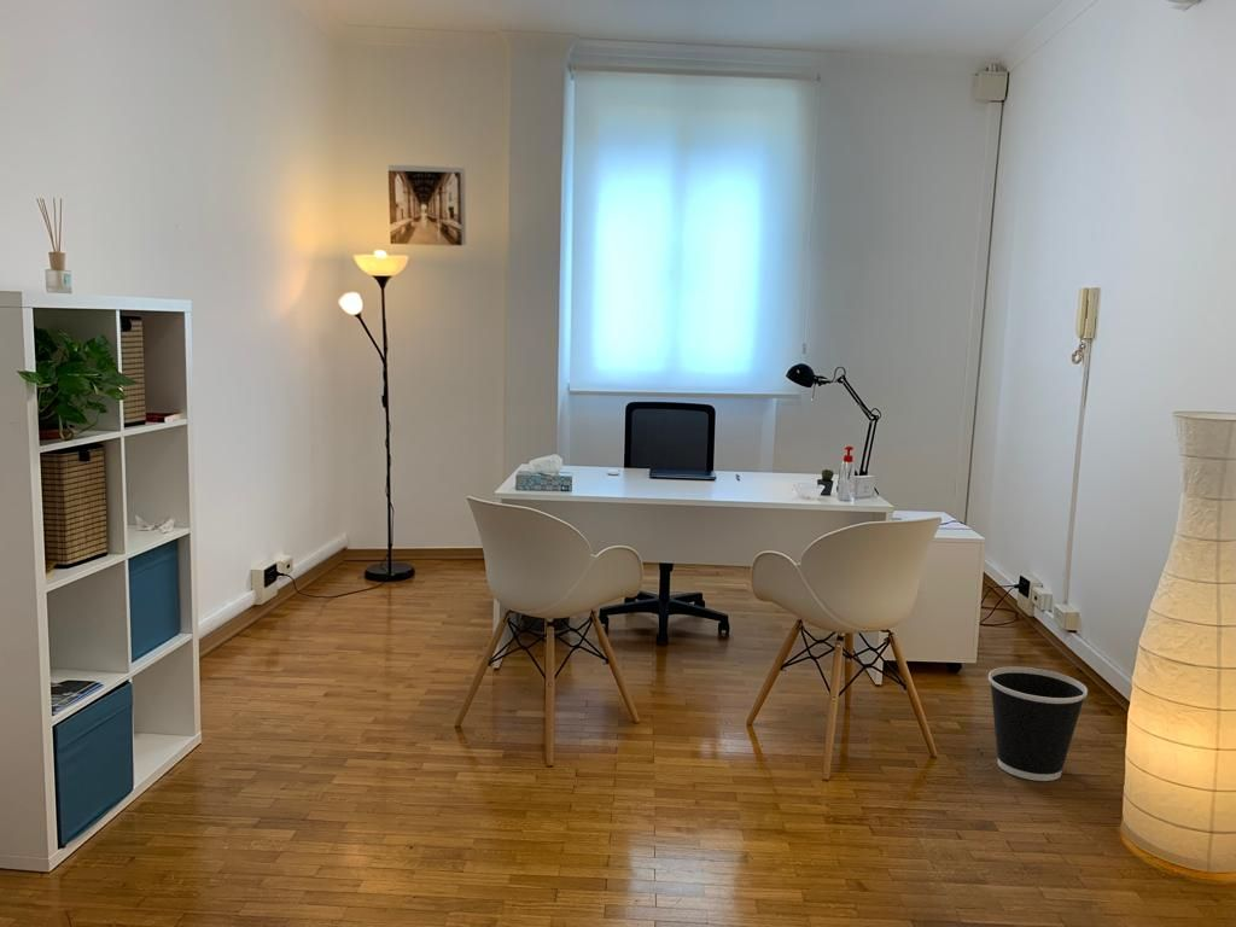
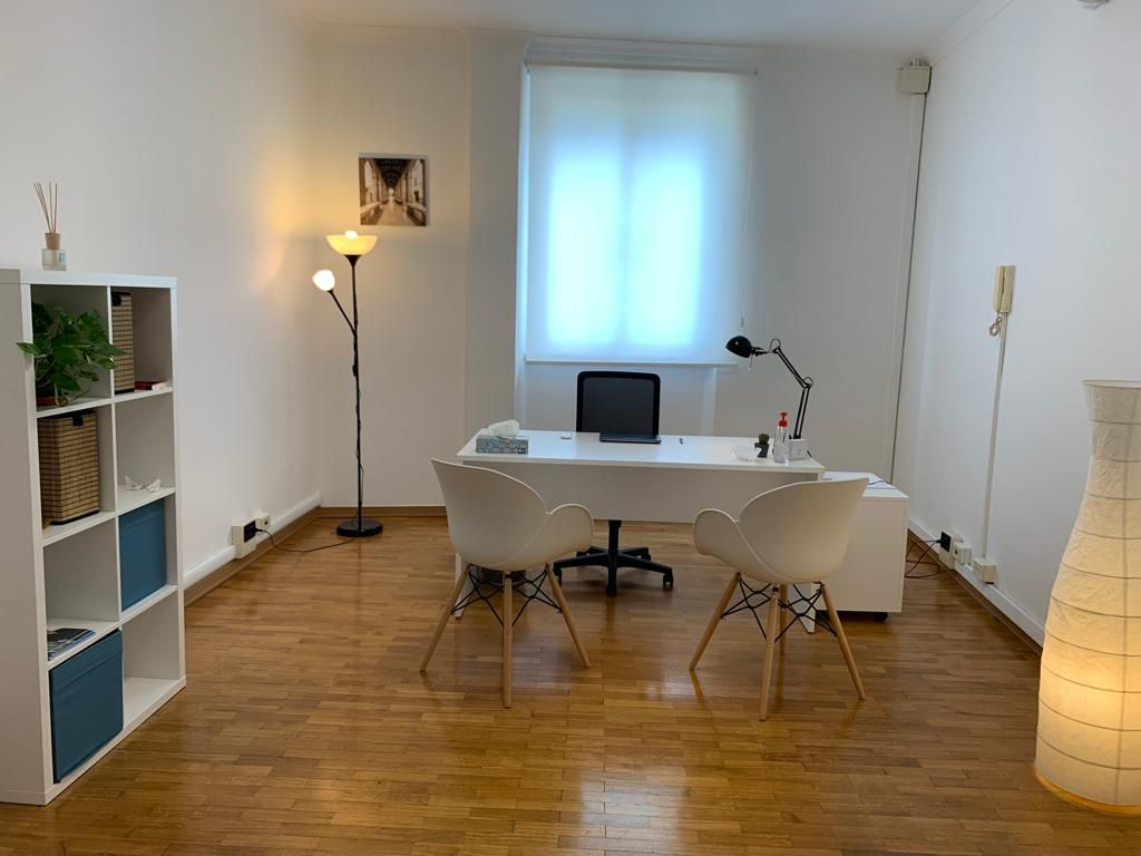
- wastebasket (1032, 724)
